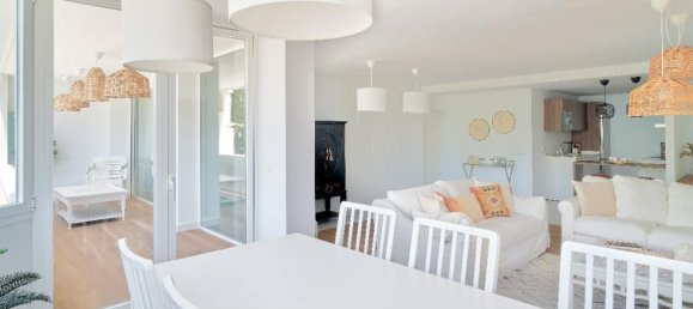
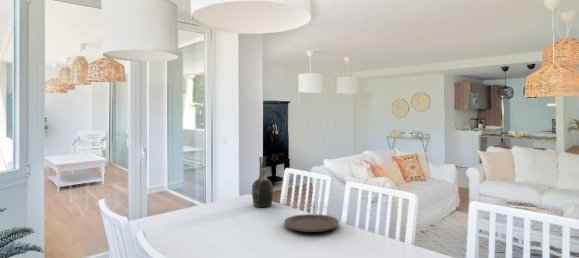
+ cognac bottle (262, 181)
+ plate (311, 223)
